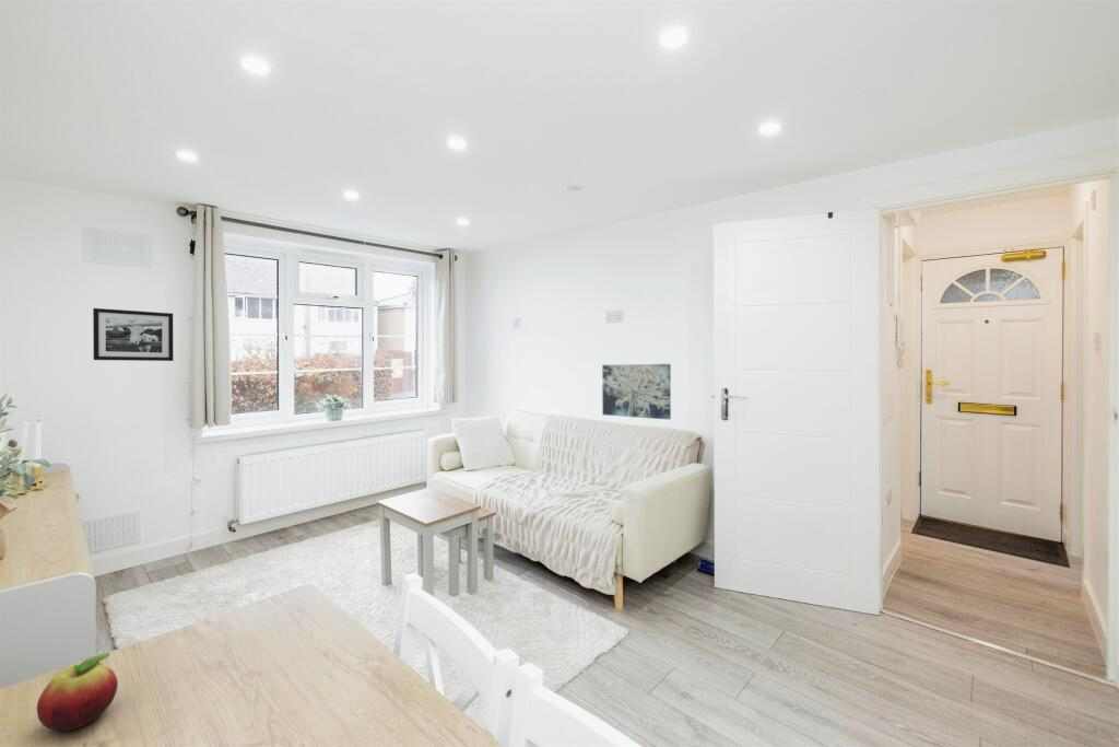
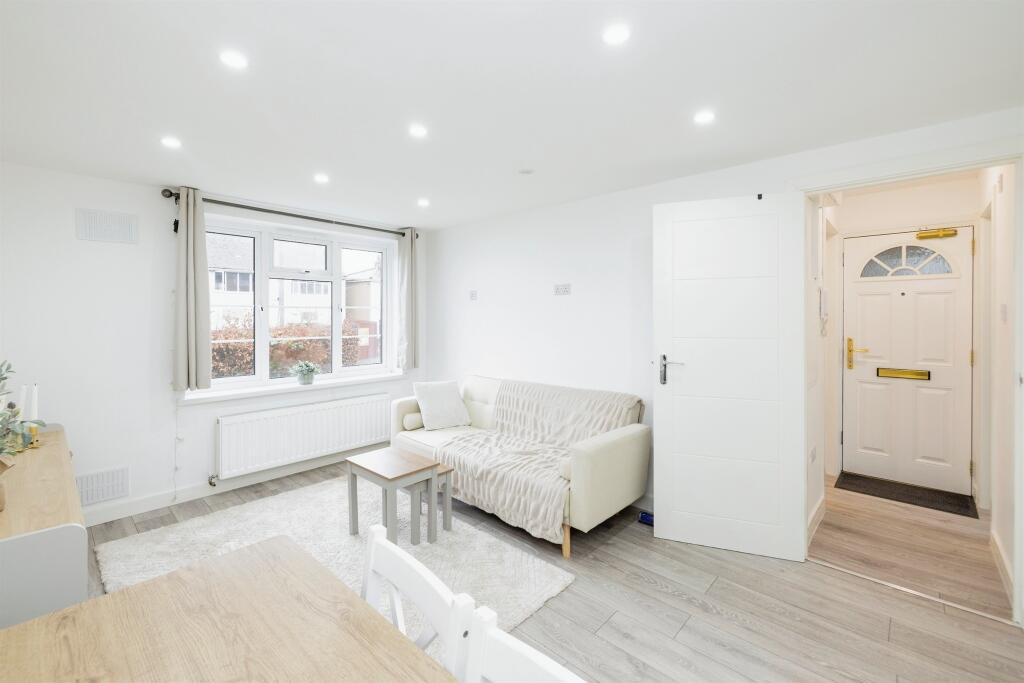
- picture frame (134, 335)
- wall art (634, 390)
- fruit (79, 692)
